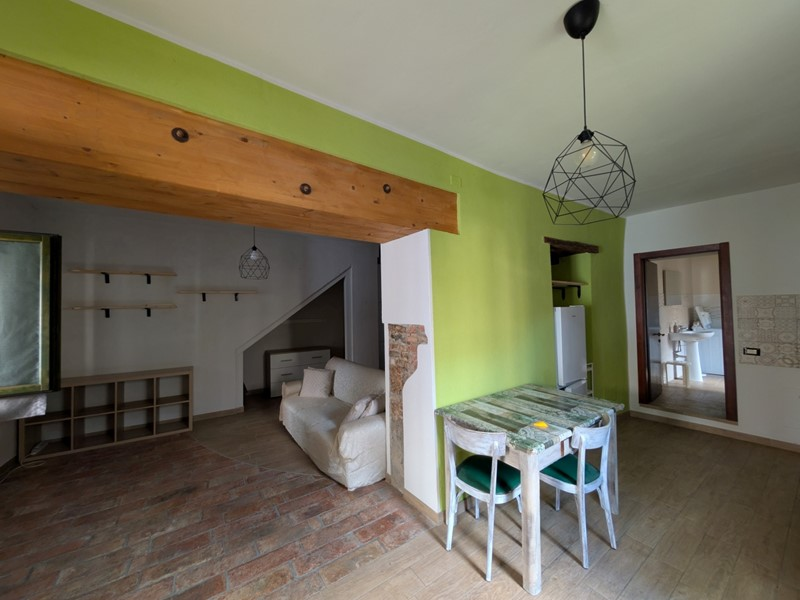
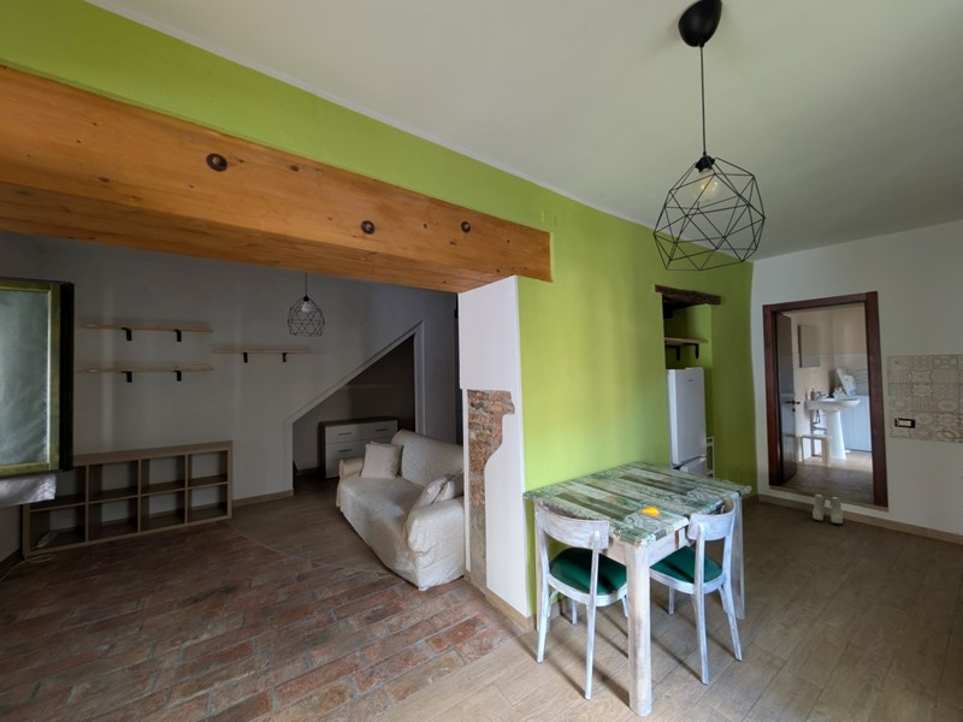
+ boots (829, 505)
